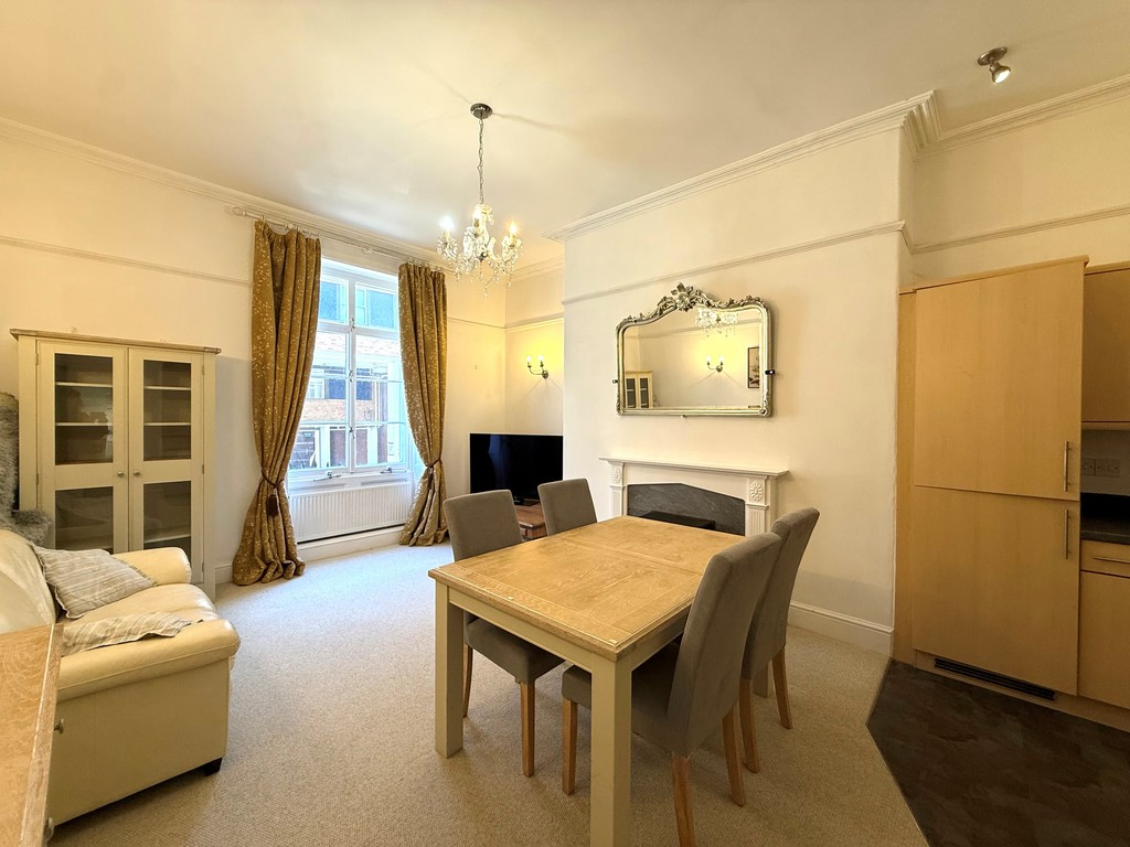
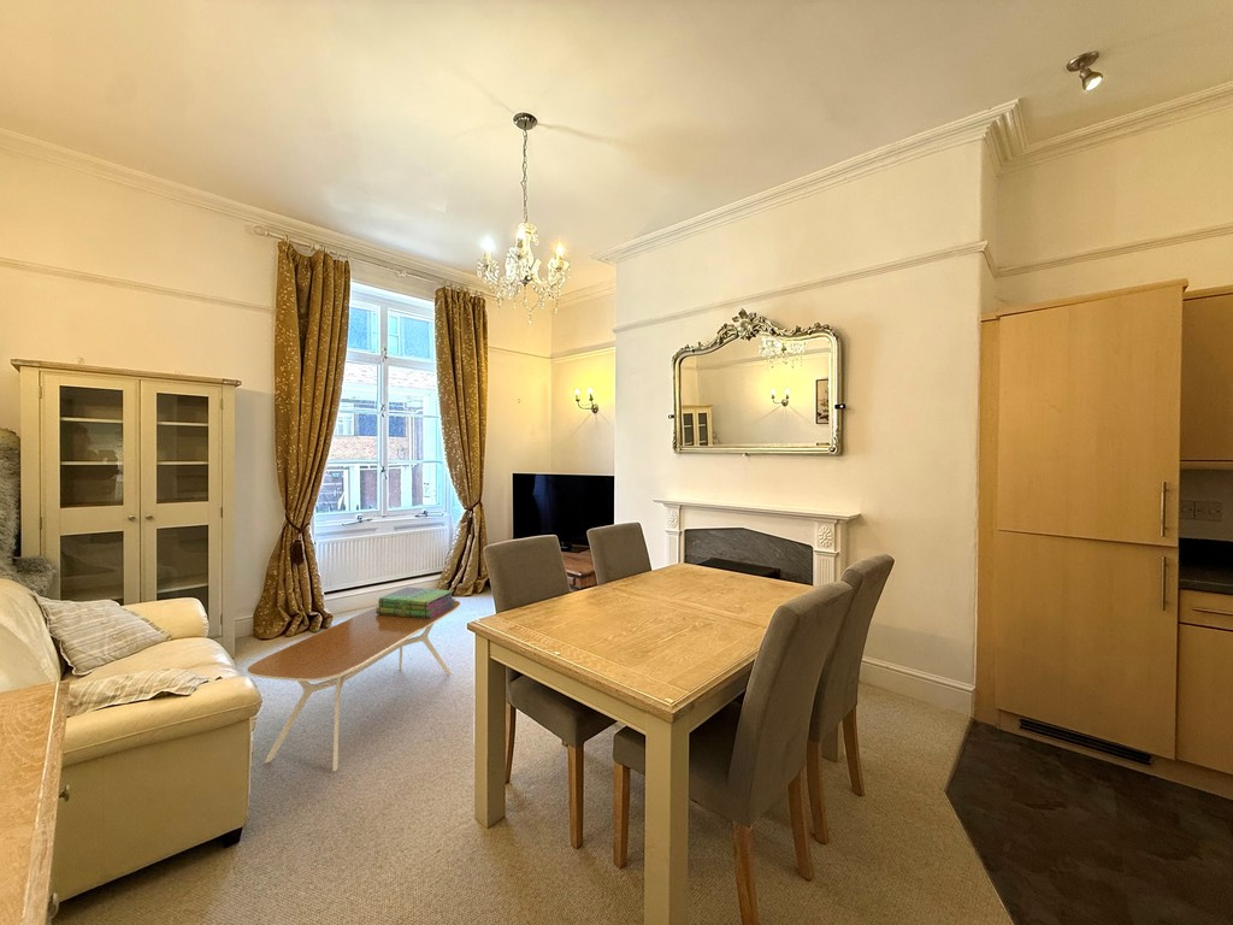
+ coffee table (370, 665)
+ stack of books (417, 601)
